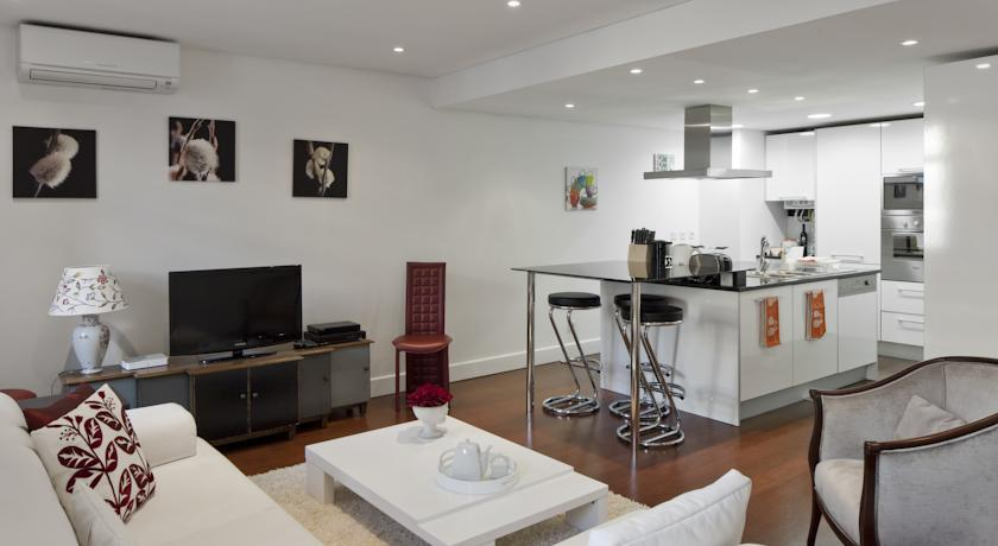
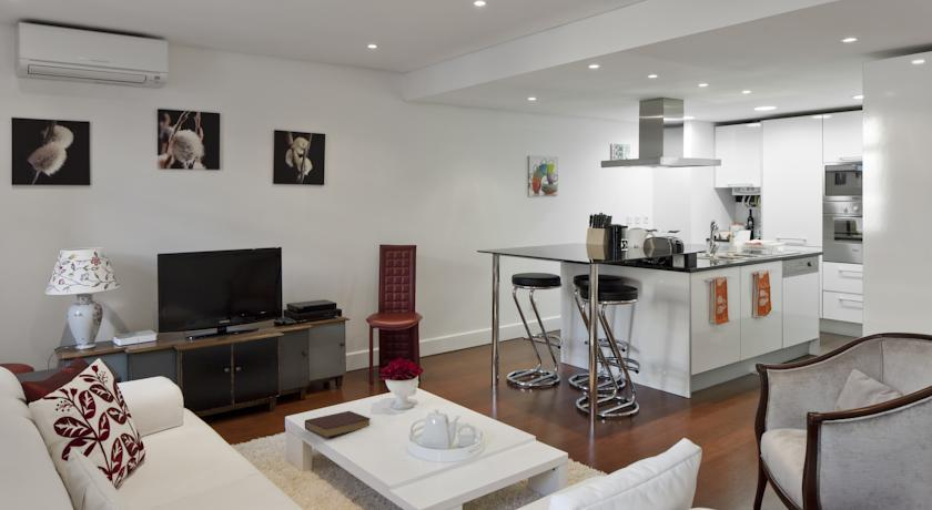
+ book (337, 424)
